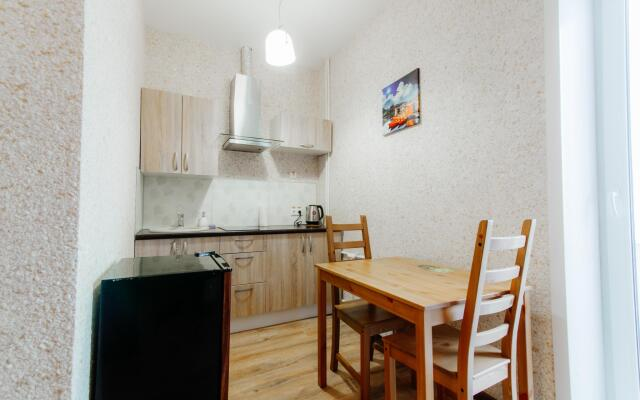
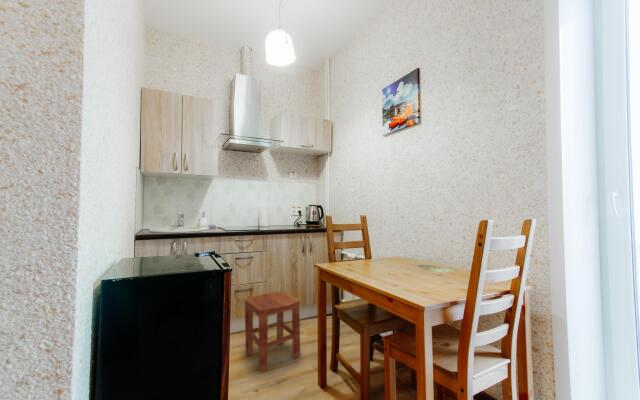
+ stool (272, 327)
